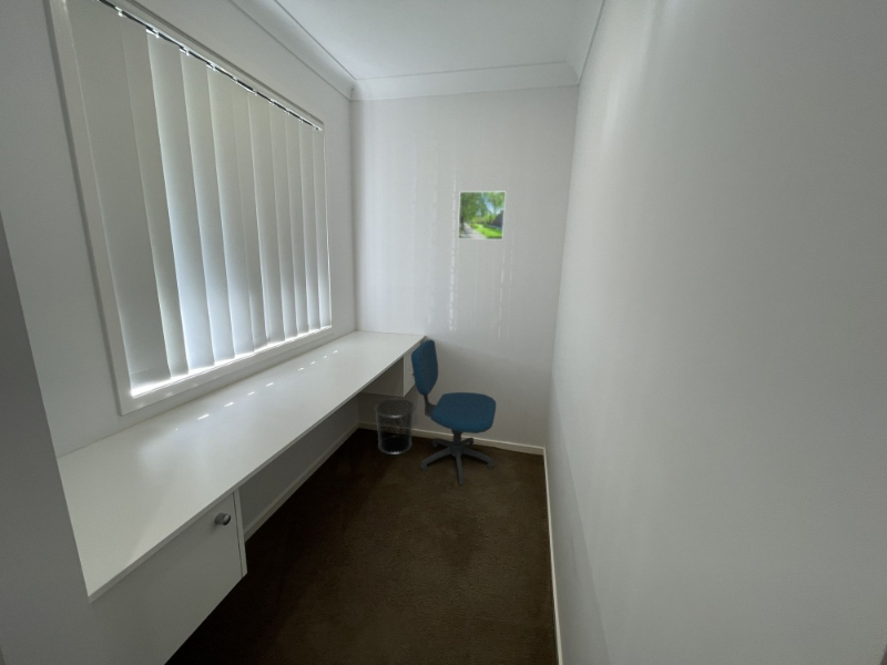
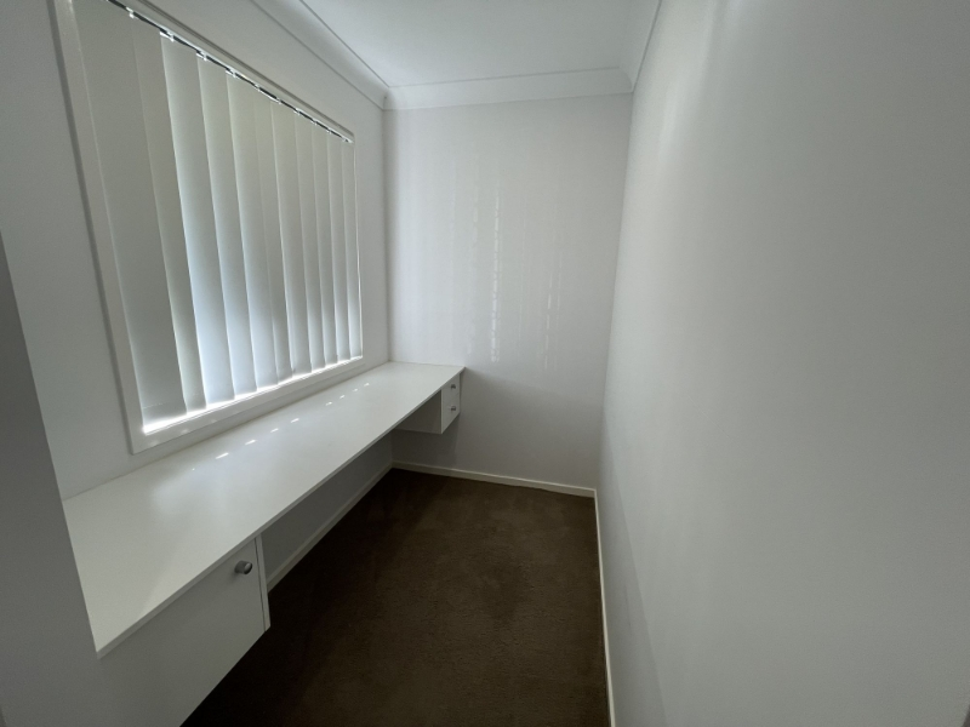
- office chair (457, 407)
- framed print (481, 215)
- waste bin (395, 426)
